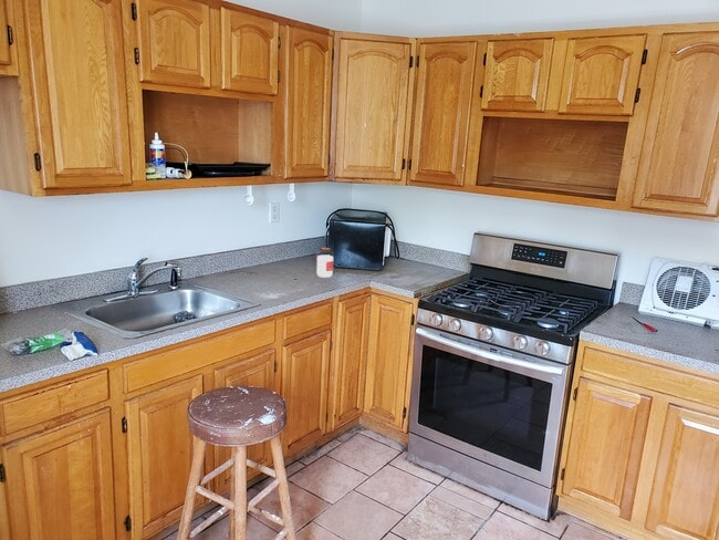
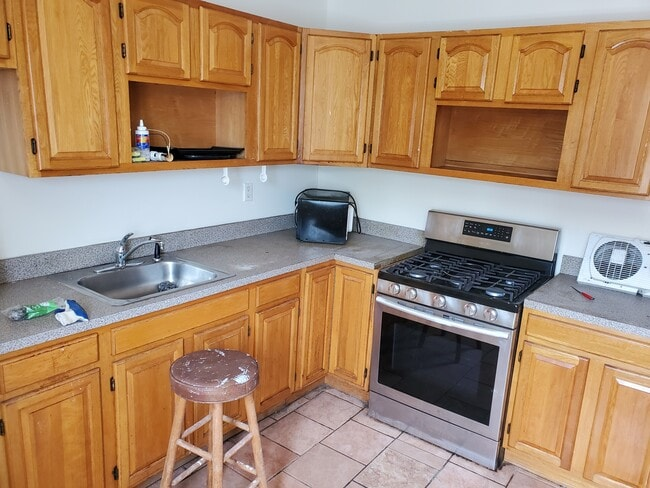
- jar (324, 262)
